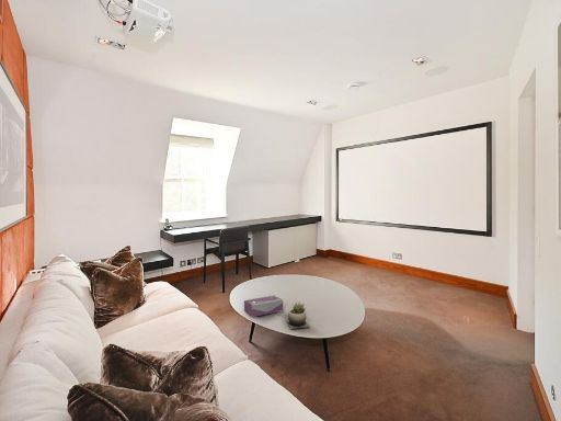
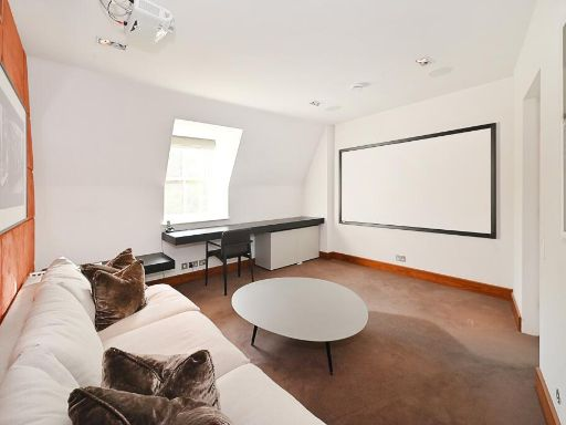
- succulent plant (297, 312)
- tissue box (263, 305)
